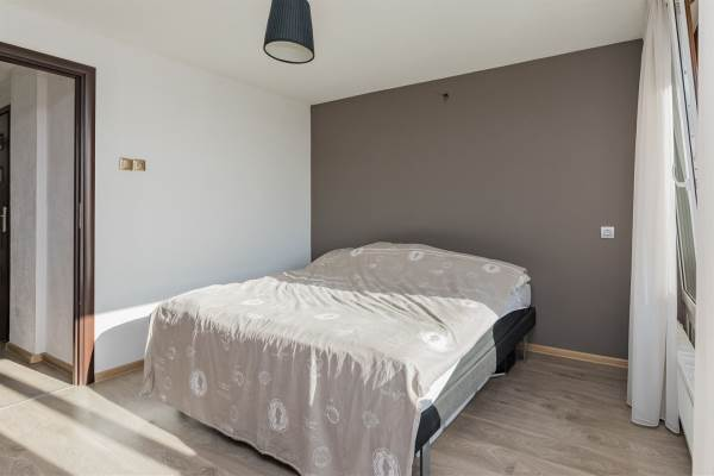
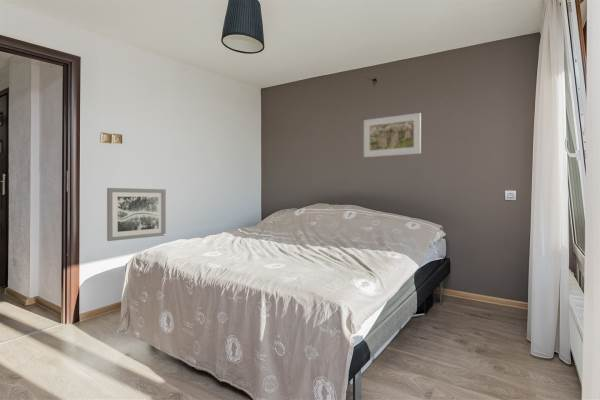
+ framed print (391, 136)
+ wall art (138, 213)
